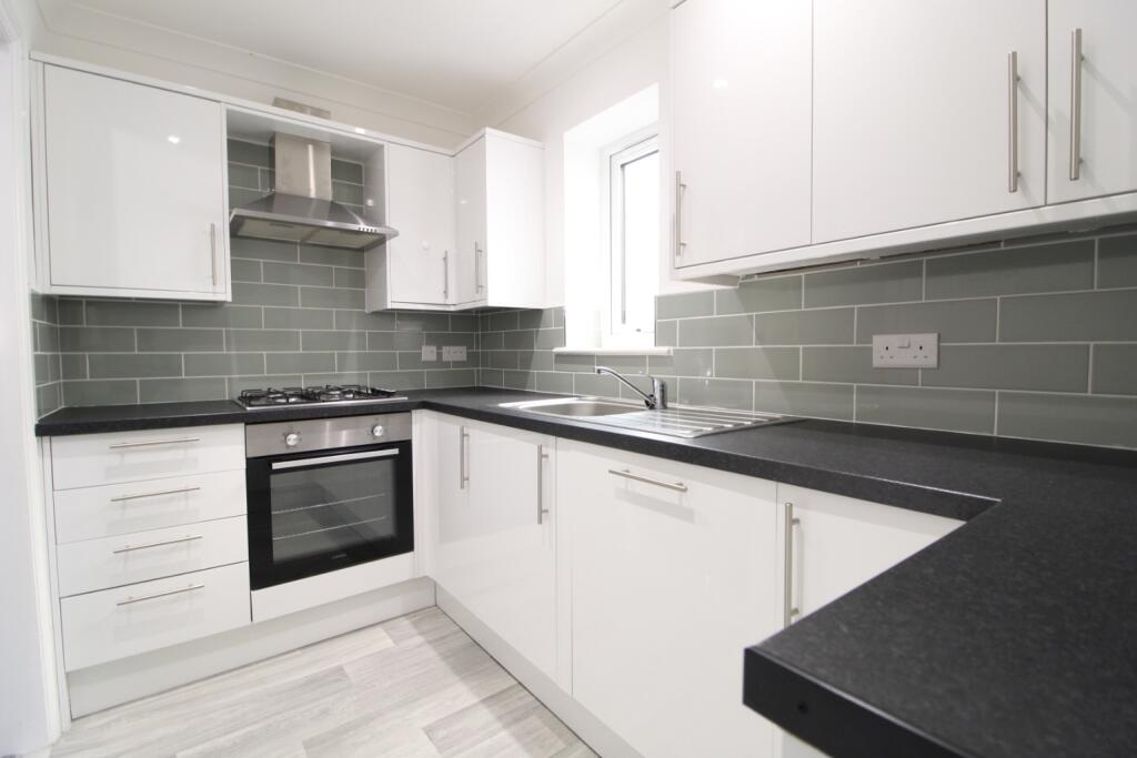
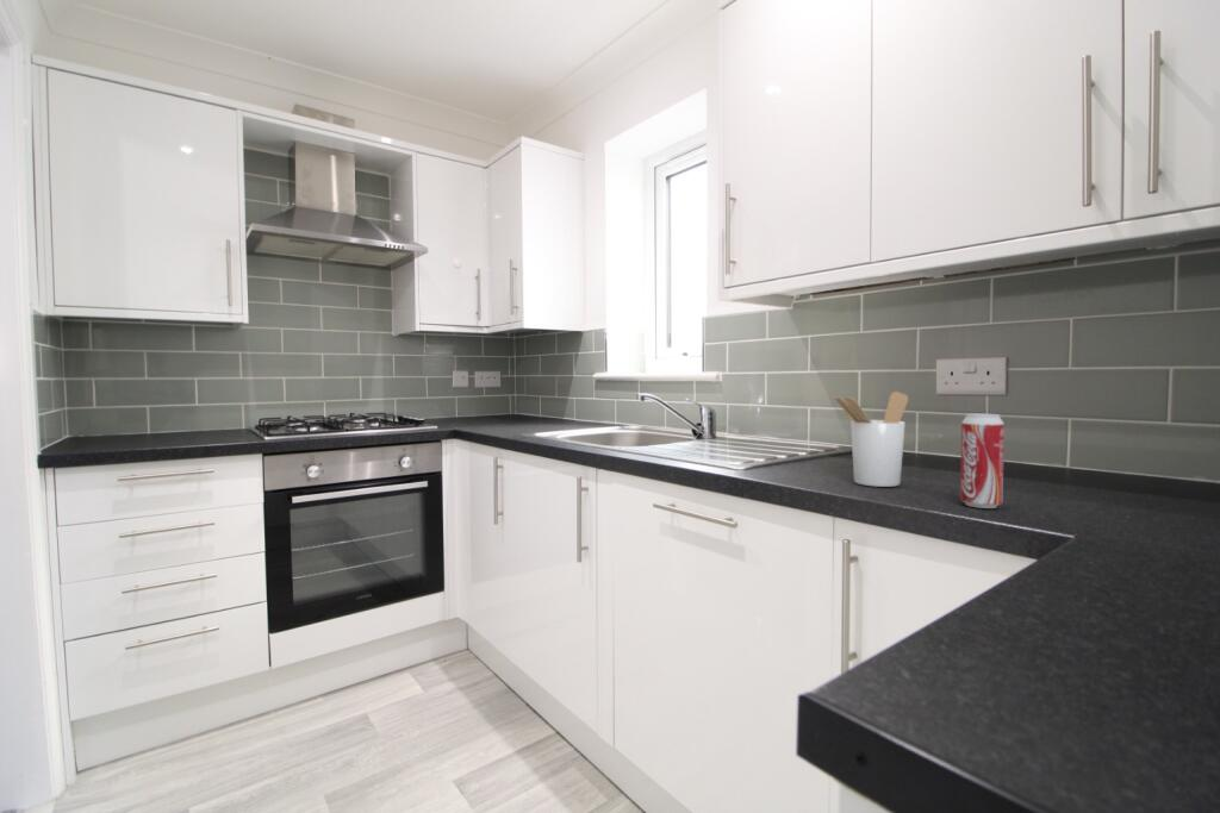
+ utensil holder (866, 437)
+ beverage can (982, 459)
